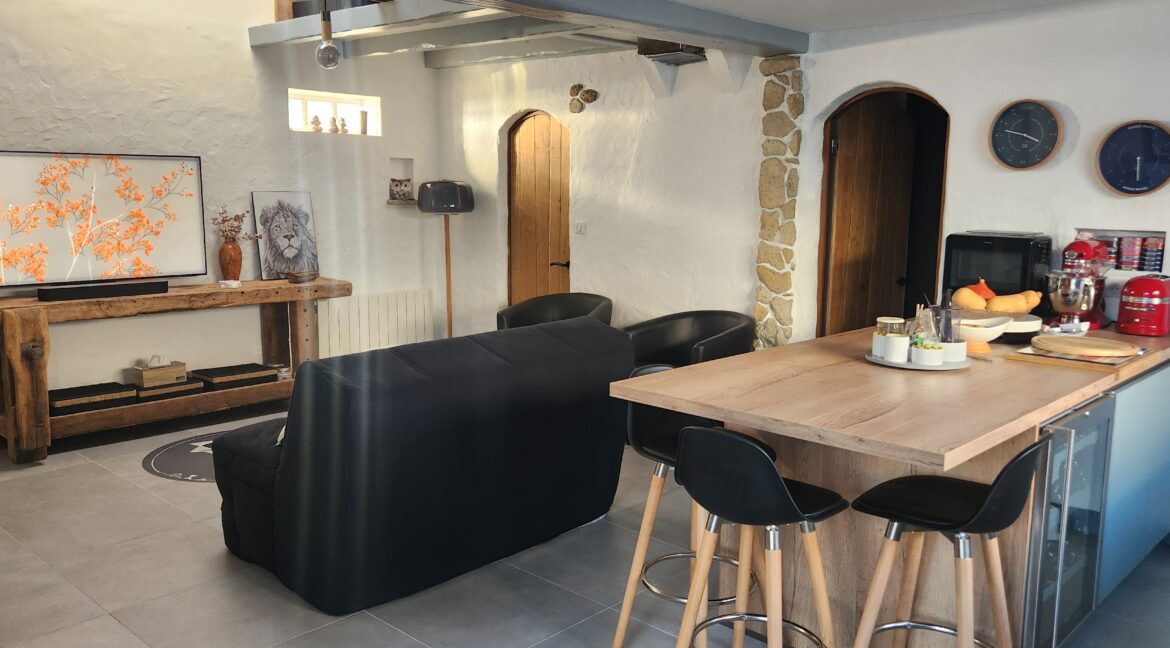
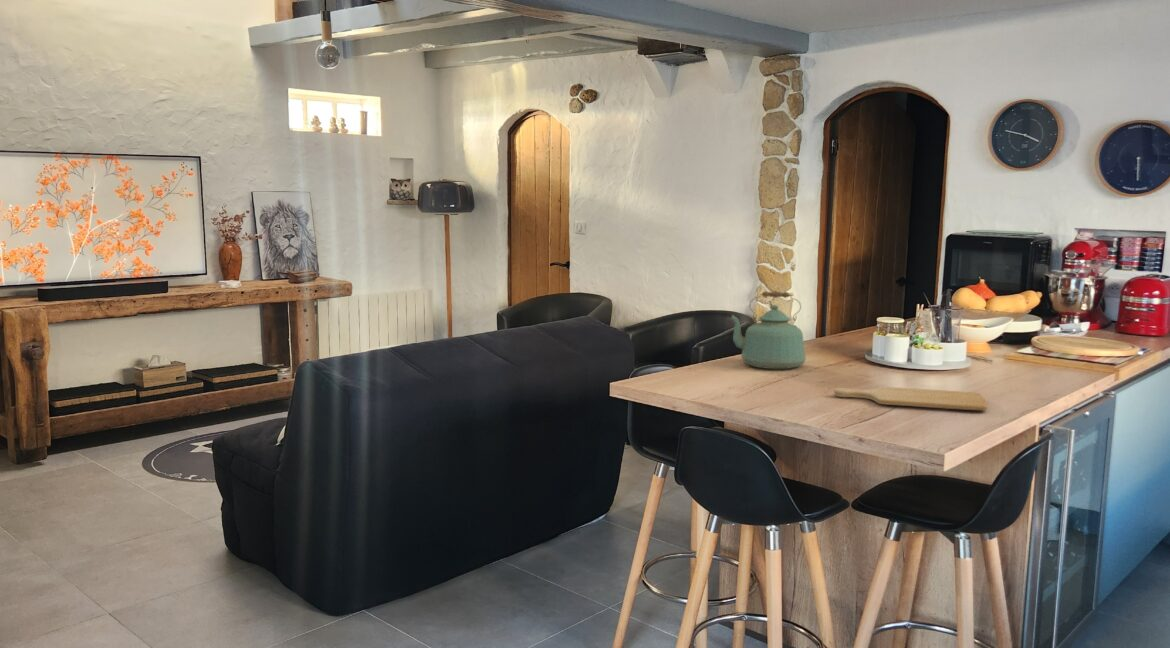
+ kettle (767, 328)
+ chopping board (907, 396)
